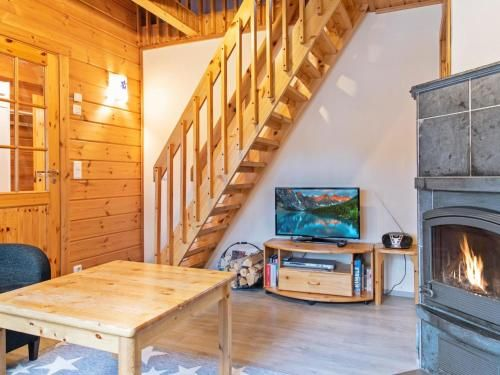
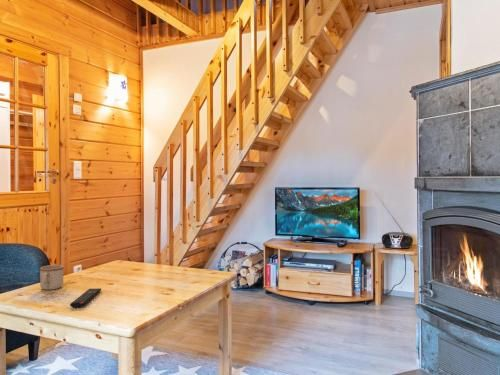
+ mug (50, 278)
+ remote control (86, 297)
